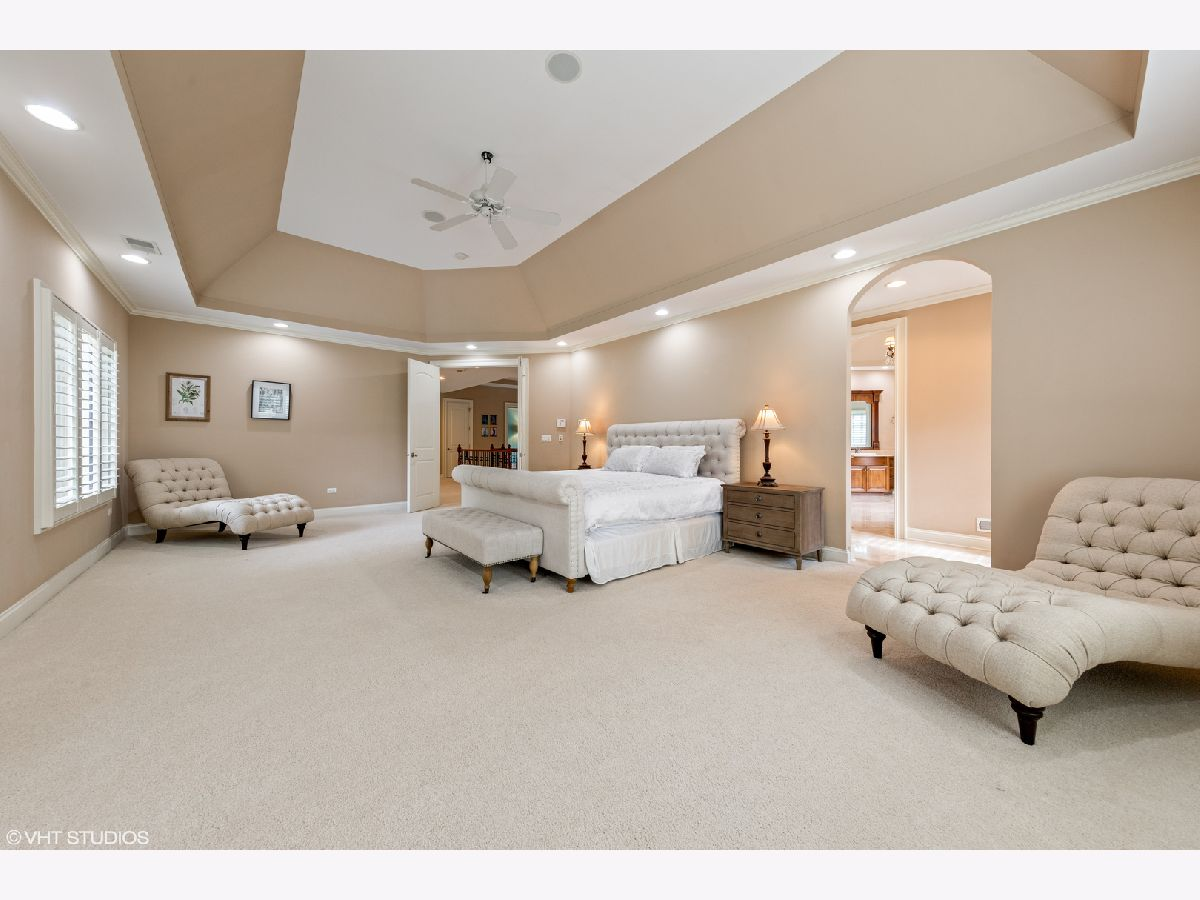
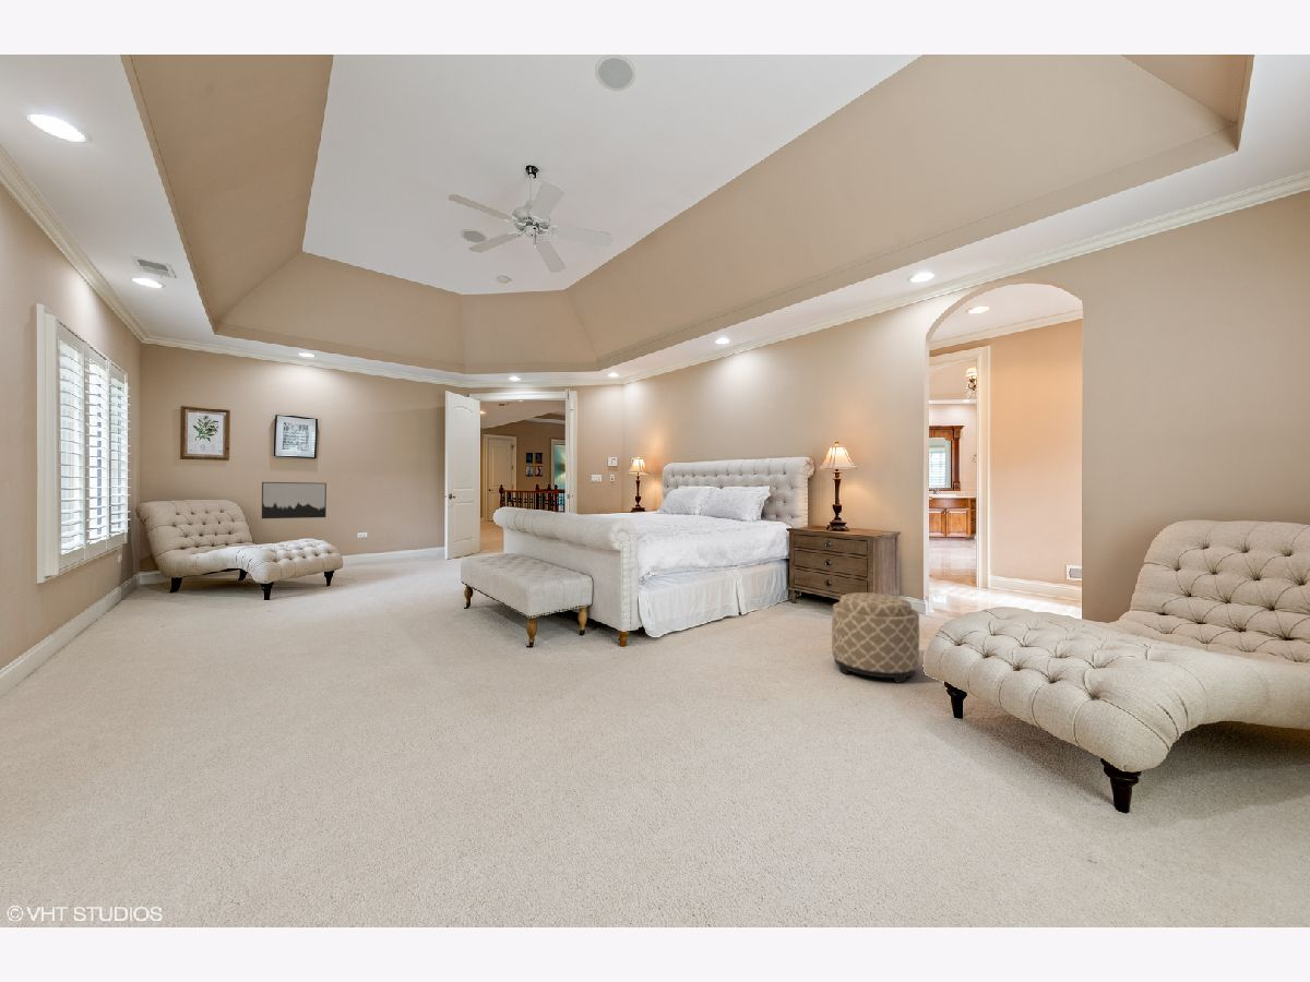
+ wall art (295, 500)
+ ottoman (873, 633)
